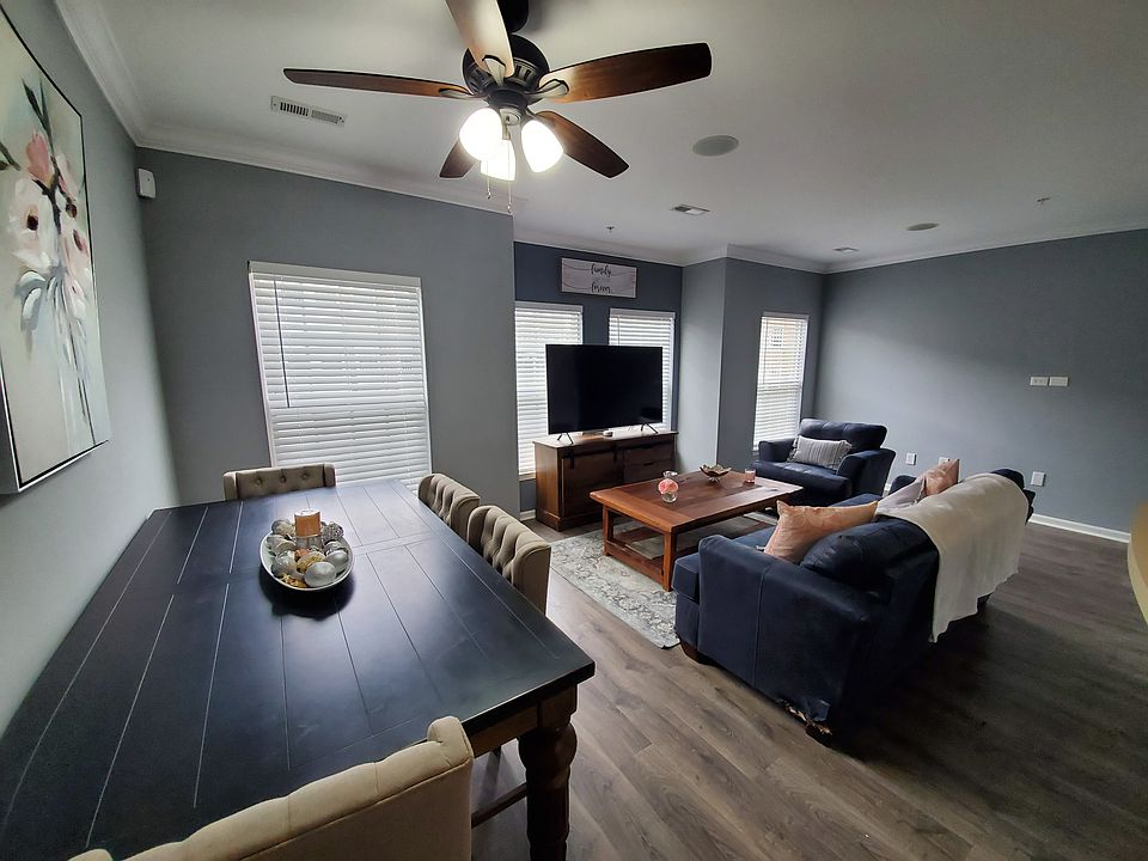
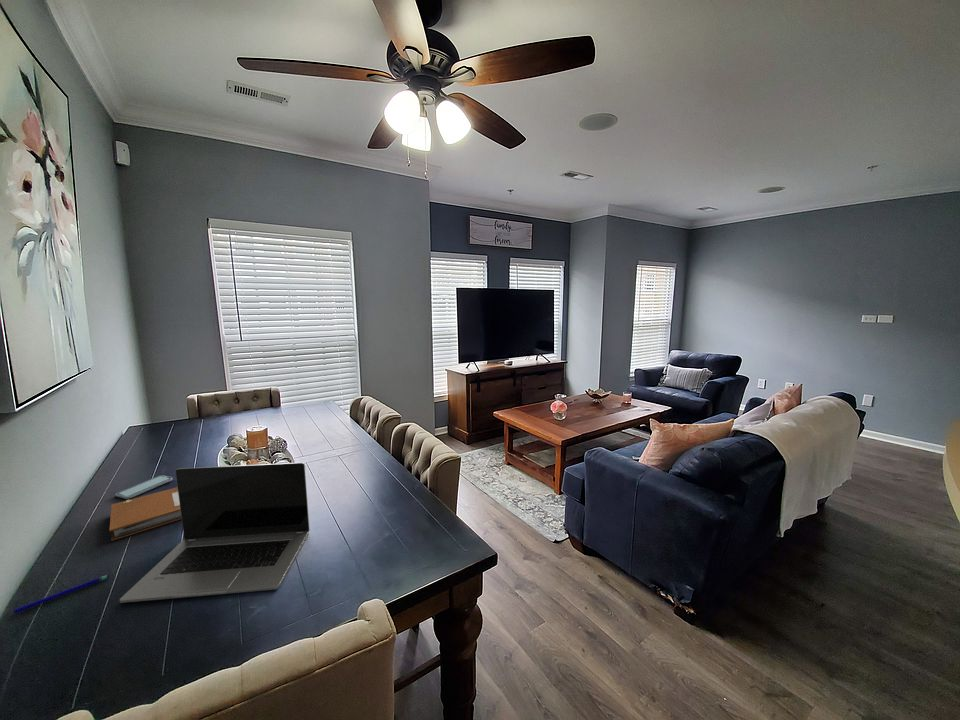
+ pen (64, 592)
+ notebook (163, 505)
+ smartphone (145, 486)
+ laptop (222, 524)
